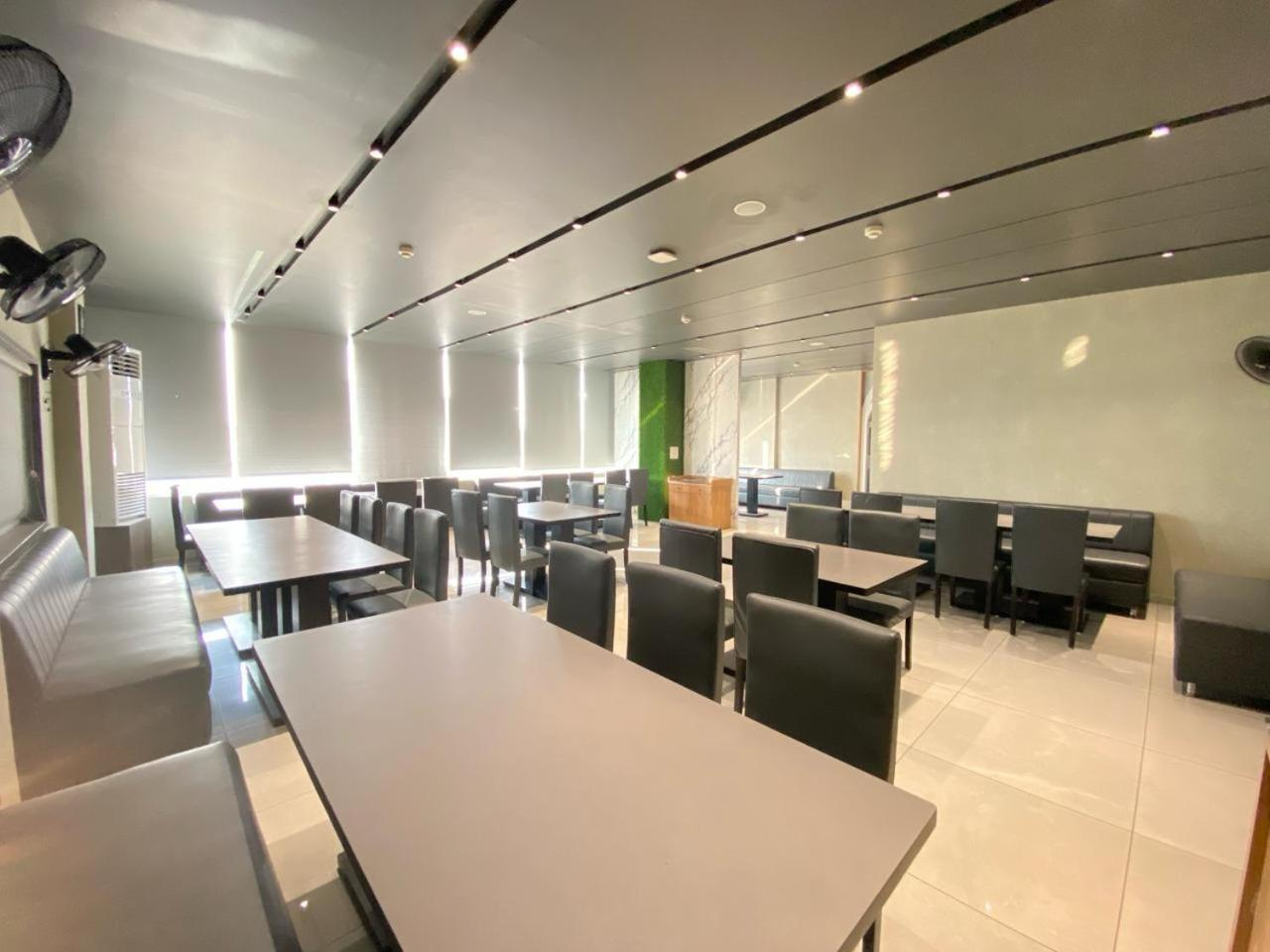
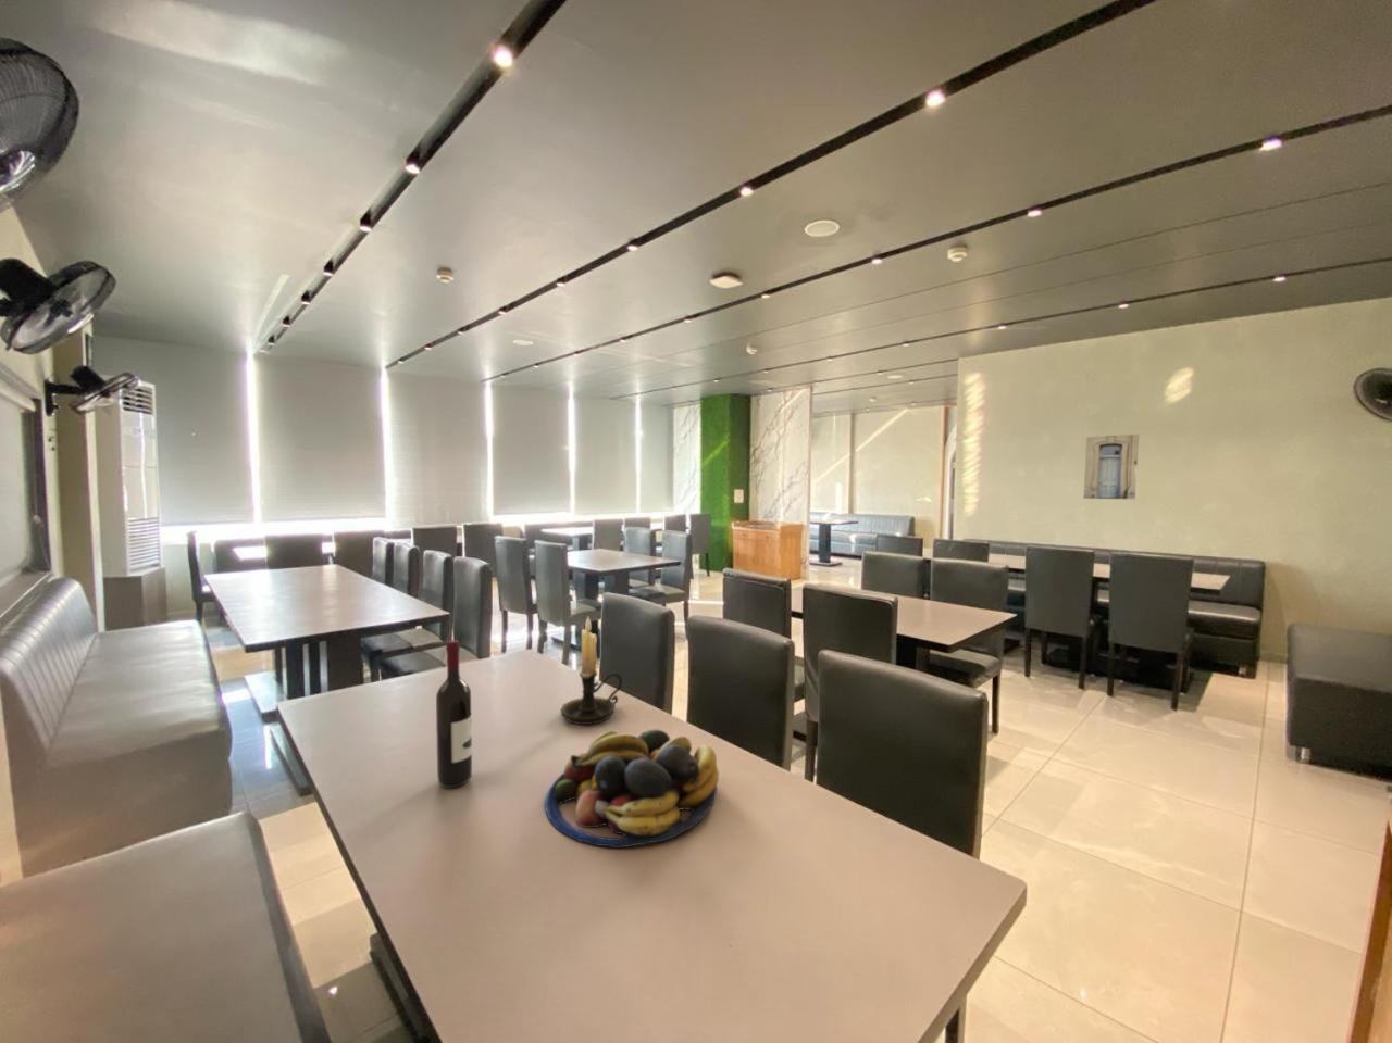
+ wine bottle (454, 712)
+ fruit bowl (630, 764)
+ wall art (1110, 467)
+ candle holder (595, 664)
